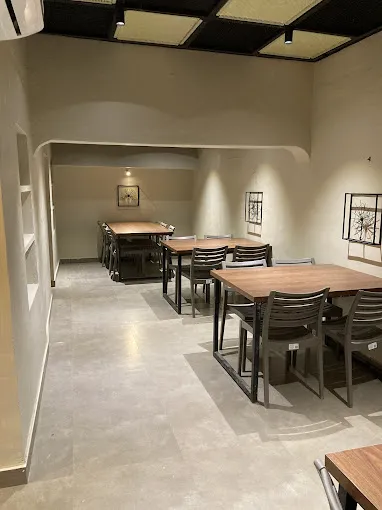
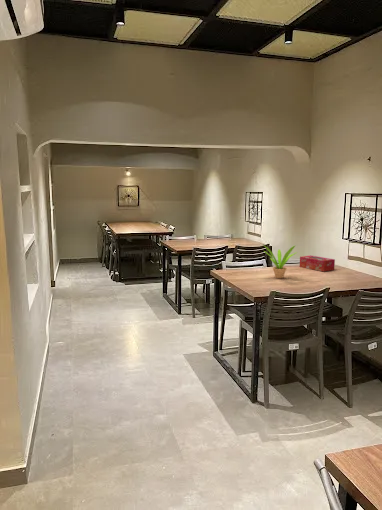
+ potted plant (279, 260)
+ tissue box (316, 263)
